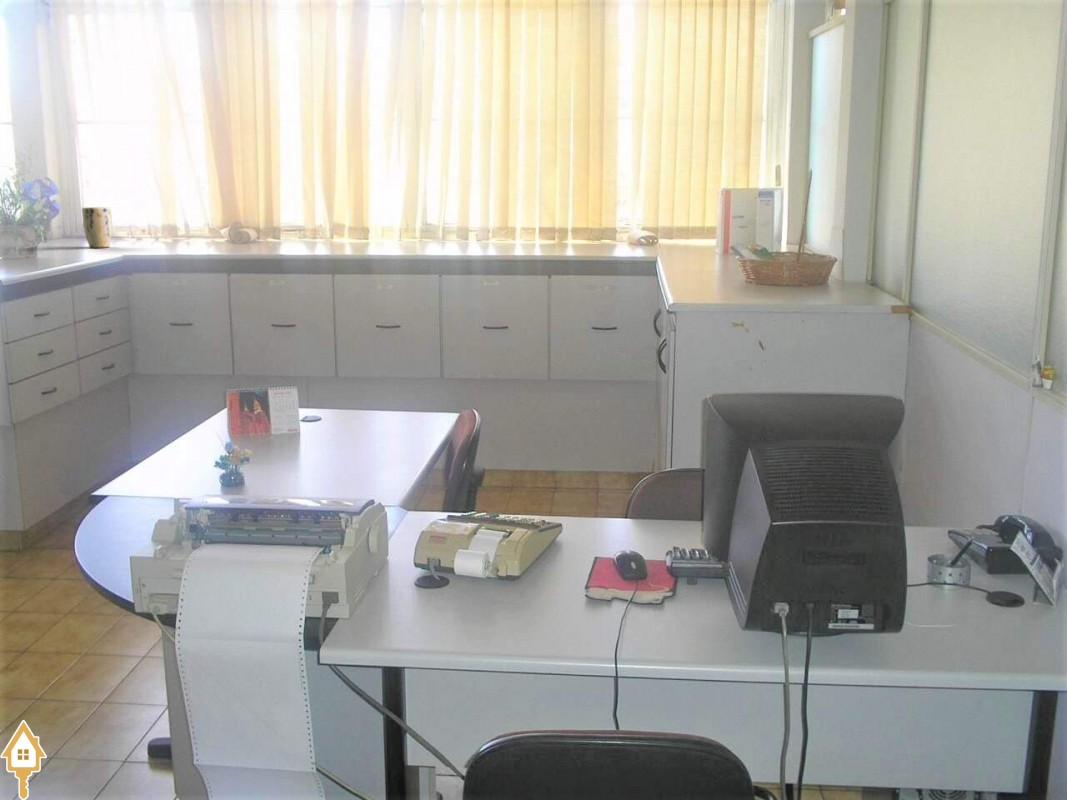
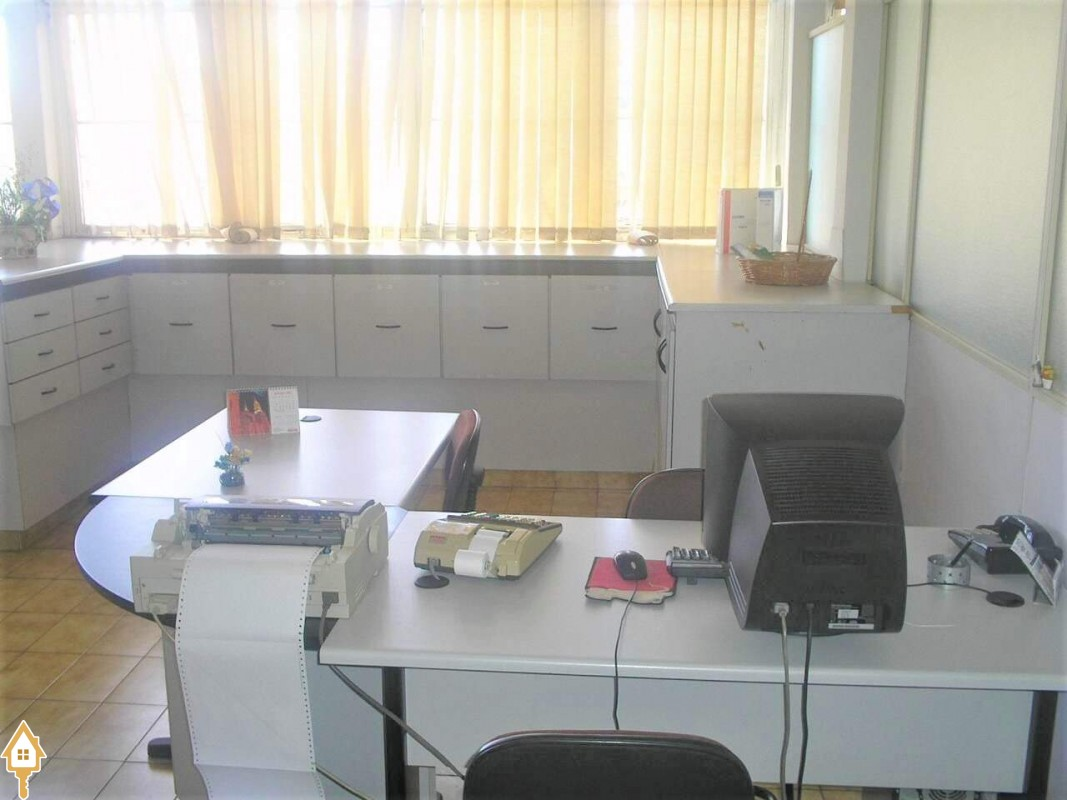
- plant pot (97, 227)
